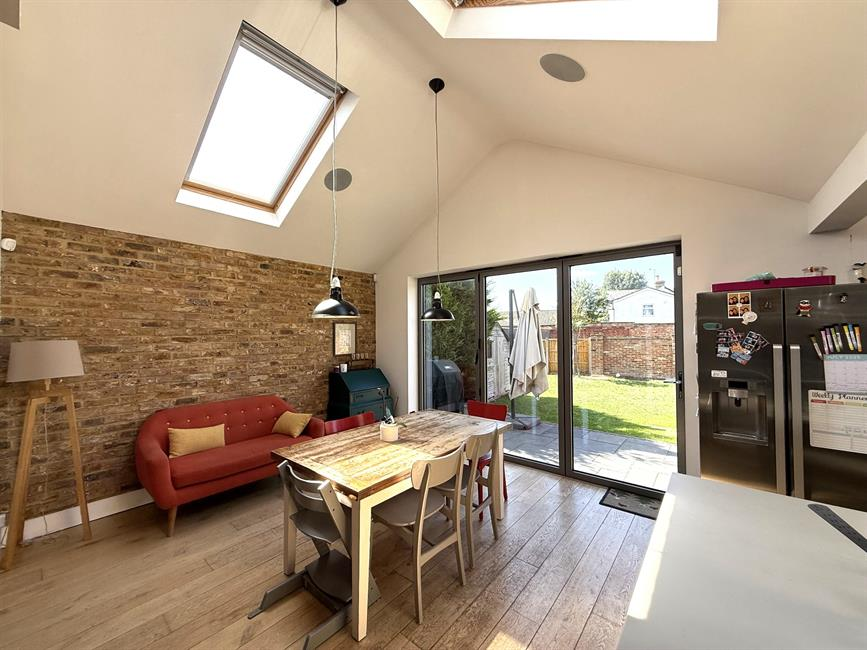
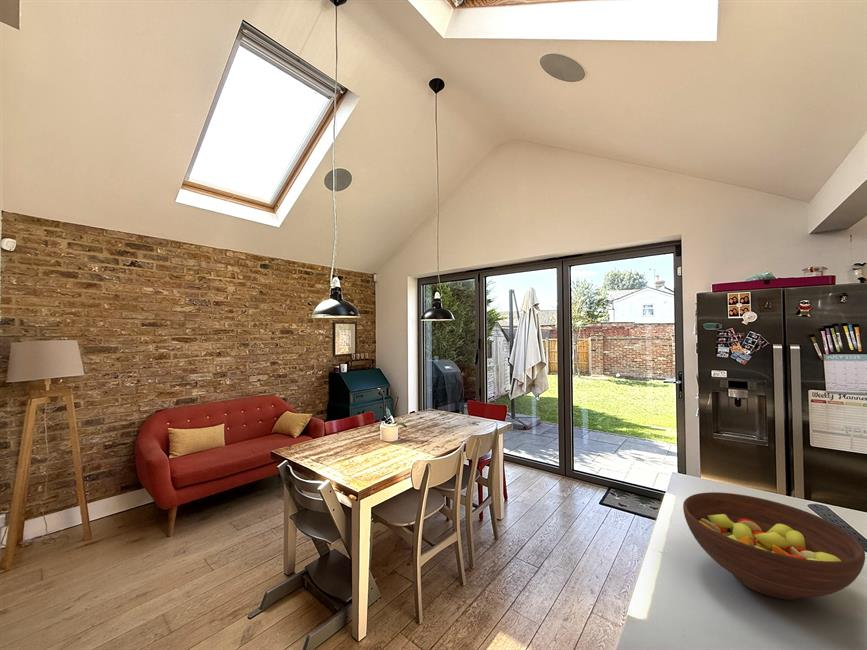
+ fruit bowl (763, 551)
